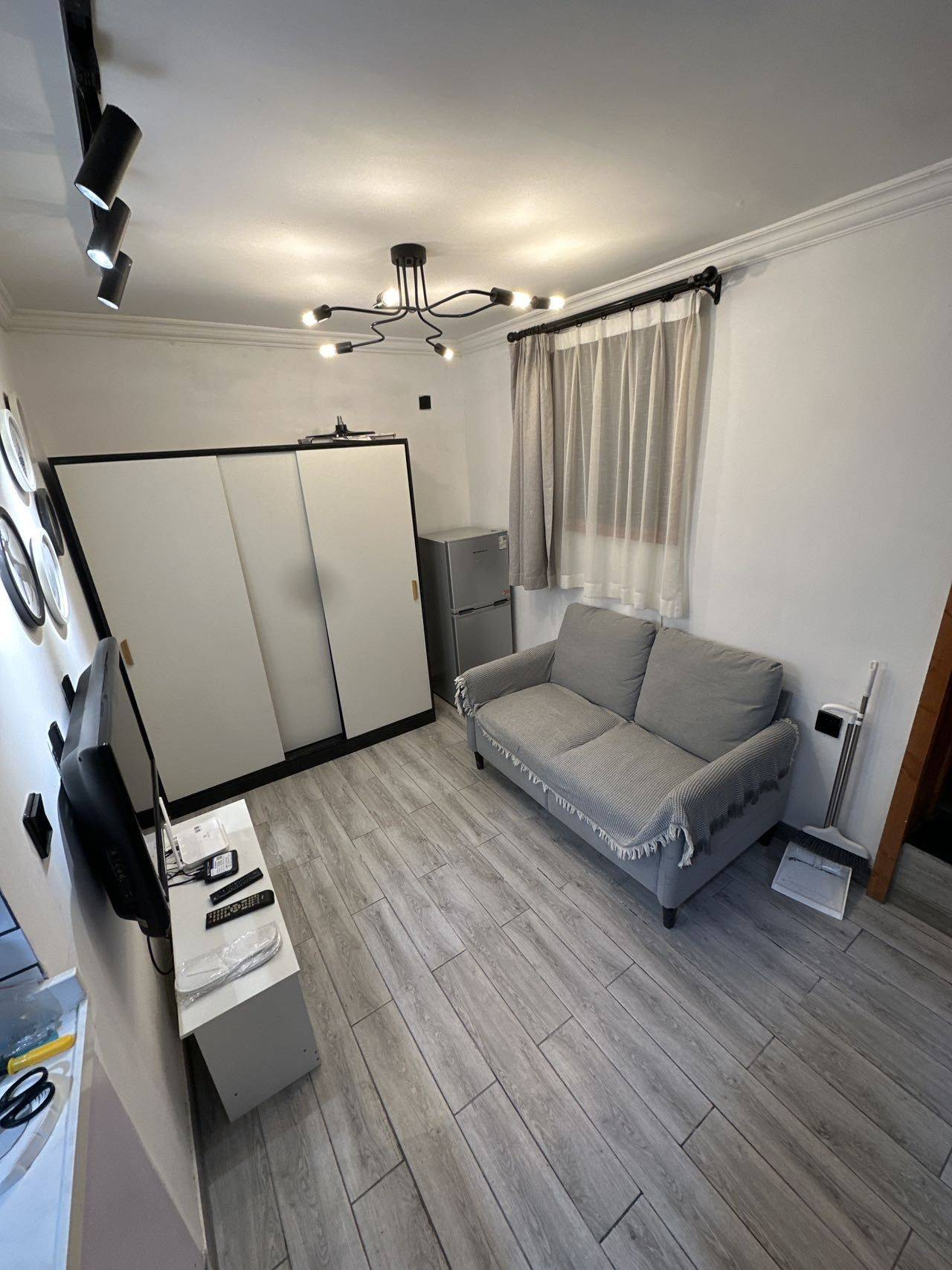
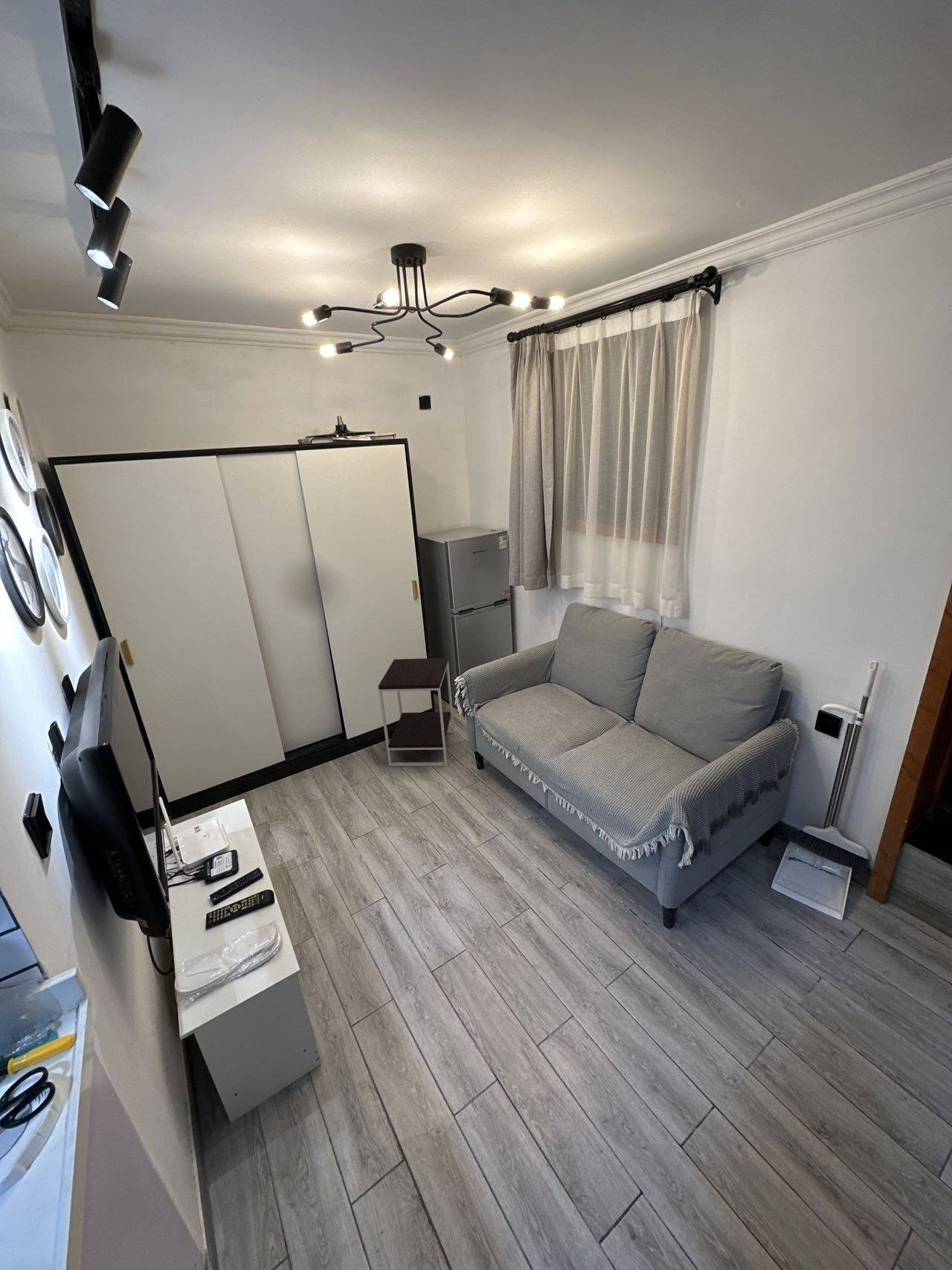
+ side table (419, 713)
